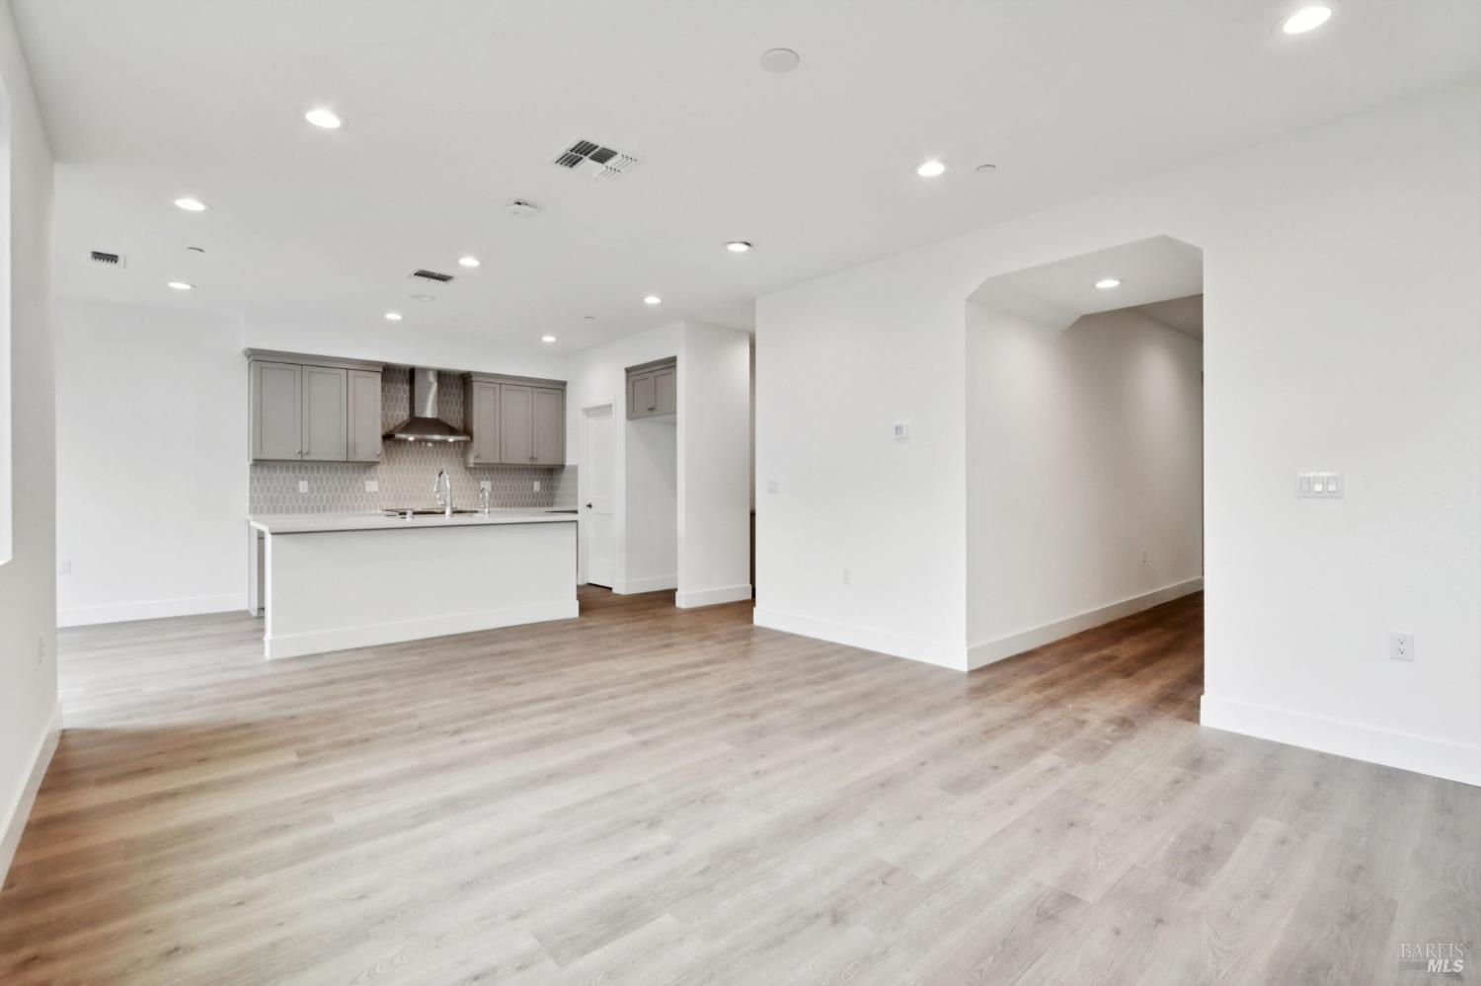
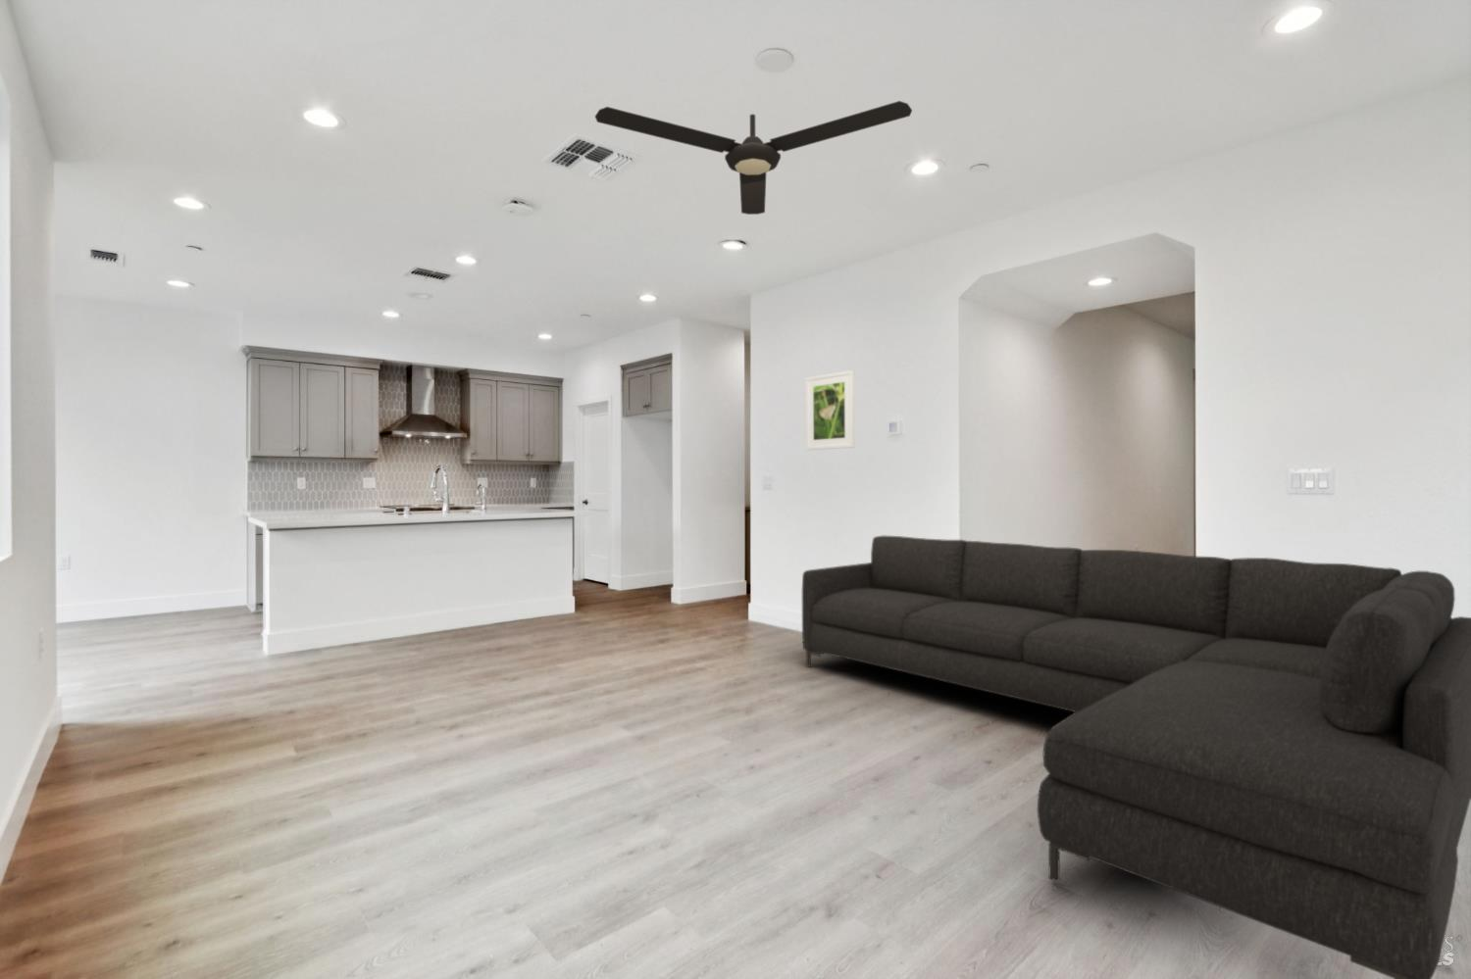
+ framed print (828, 412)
+ ceiling fan (752, 157)
+ sofa (1001, 649)
